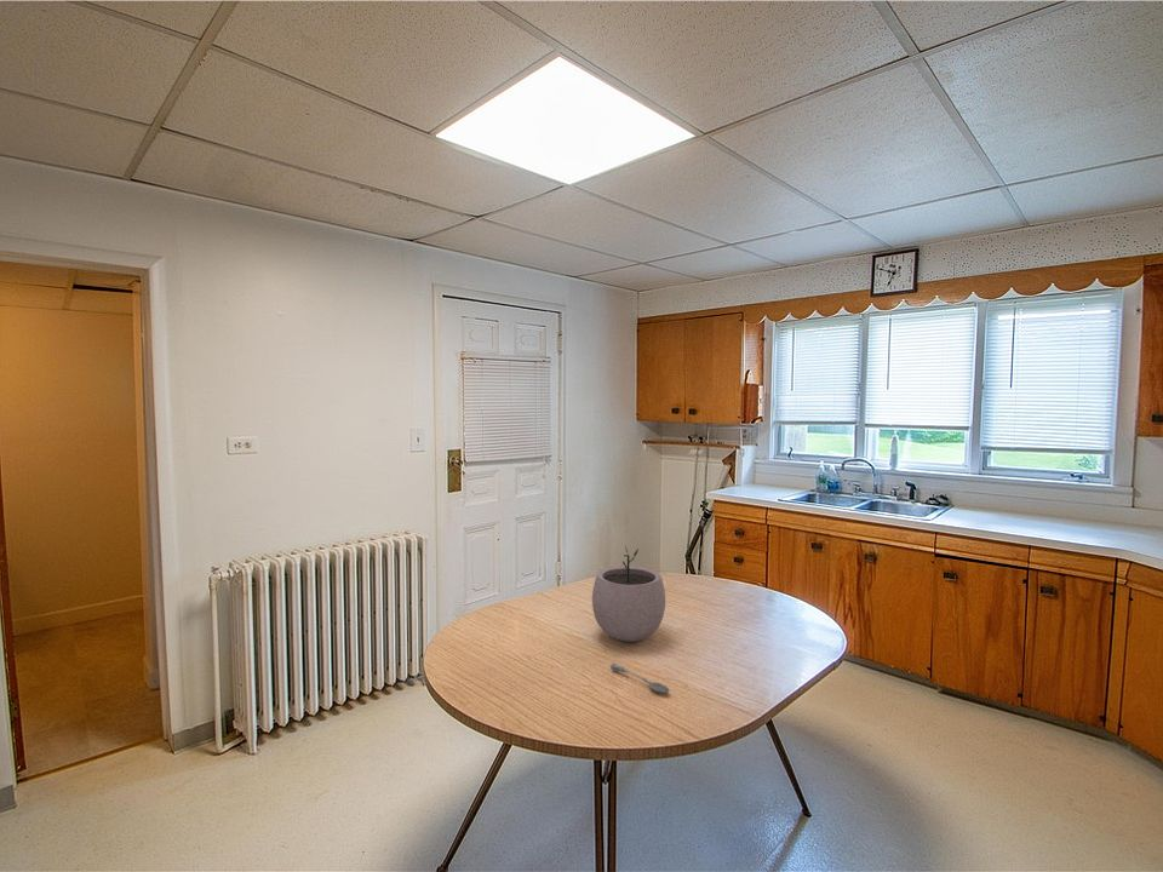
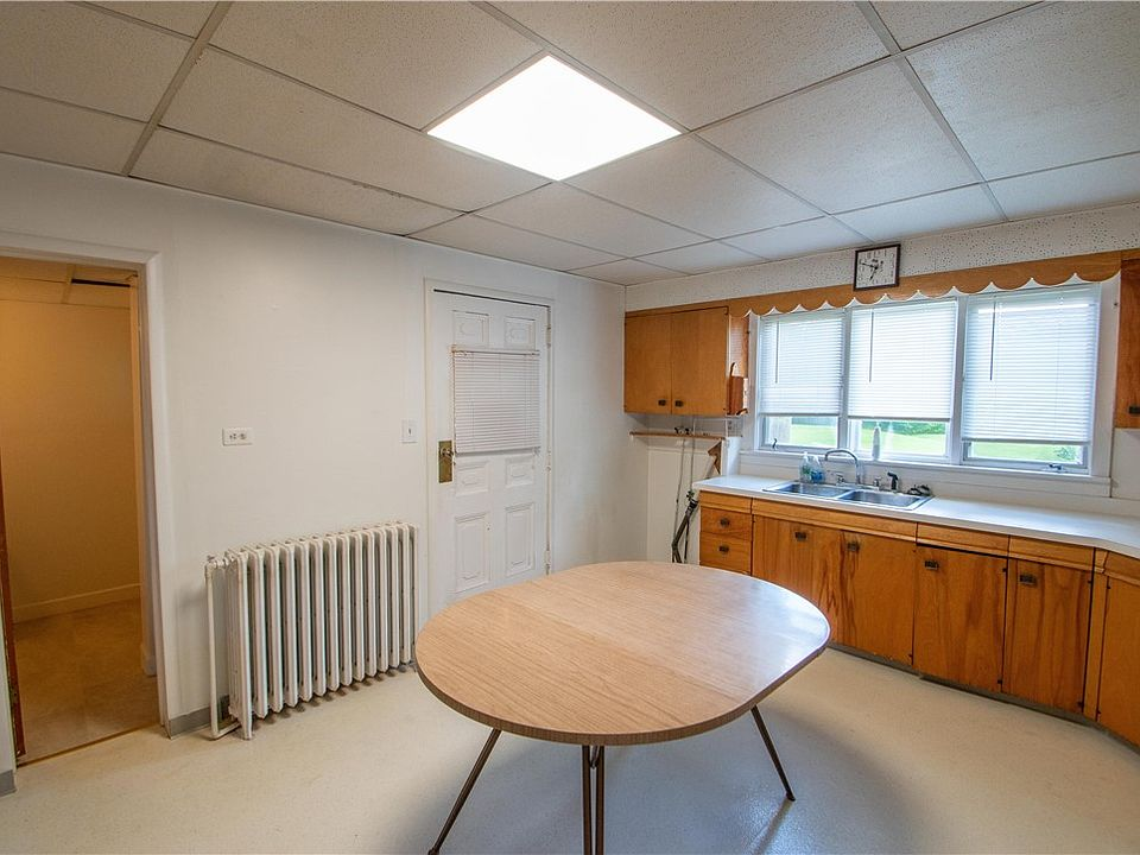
- soupspoon (640, 677)
- plant pot (628, 591)
